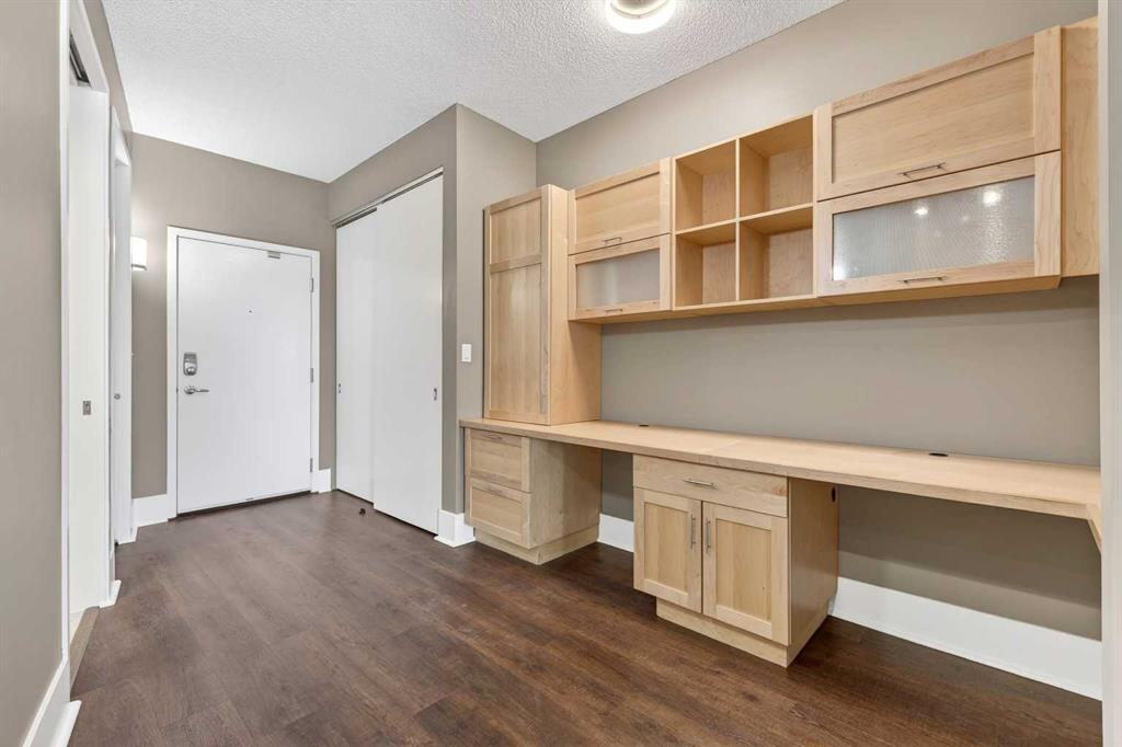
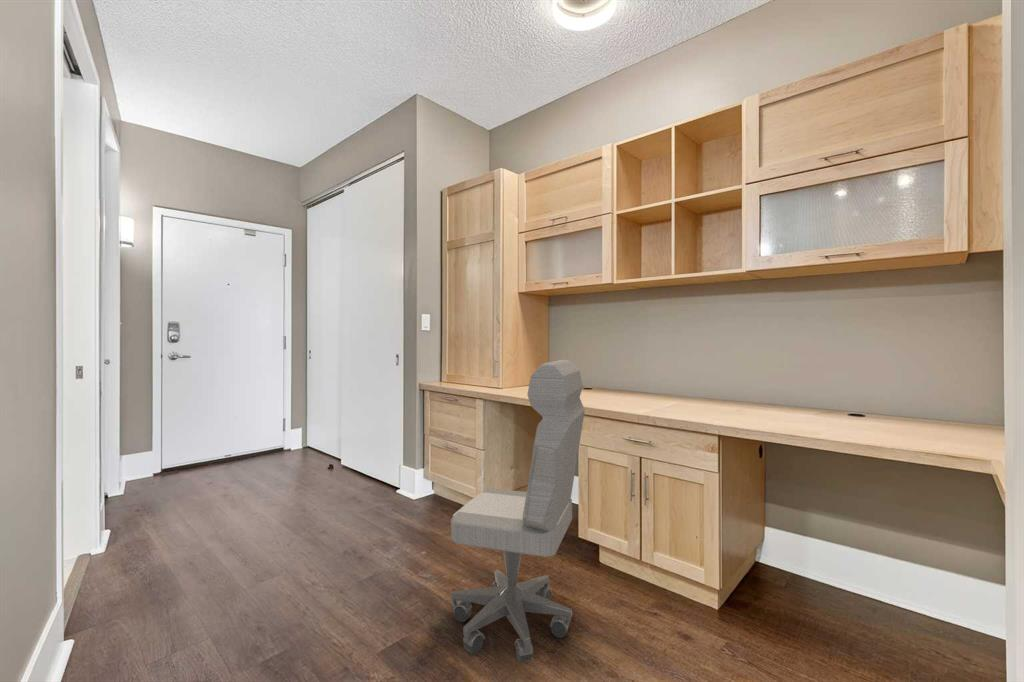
+ office chair (513, 493)
